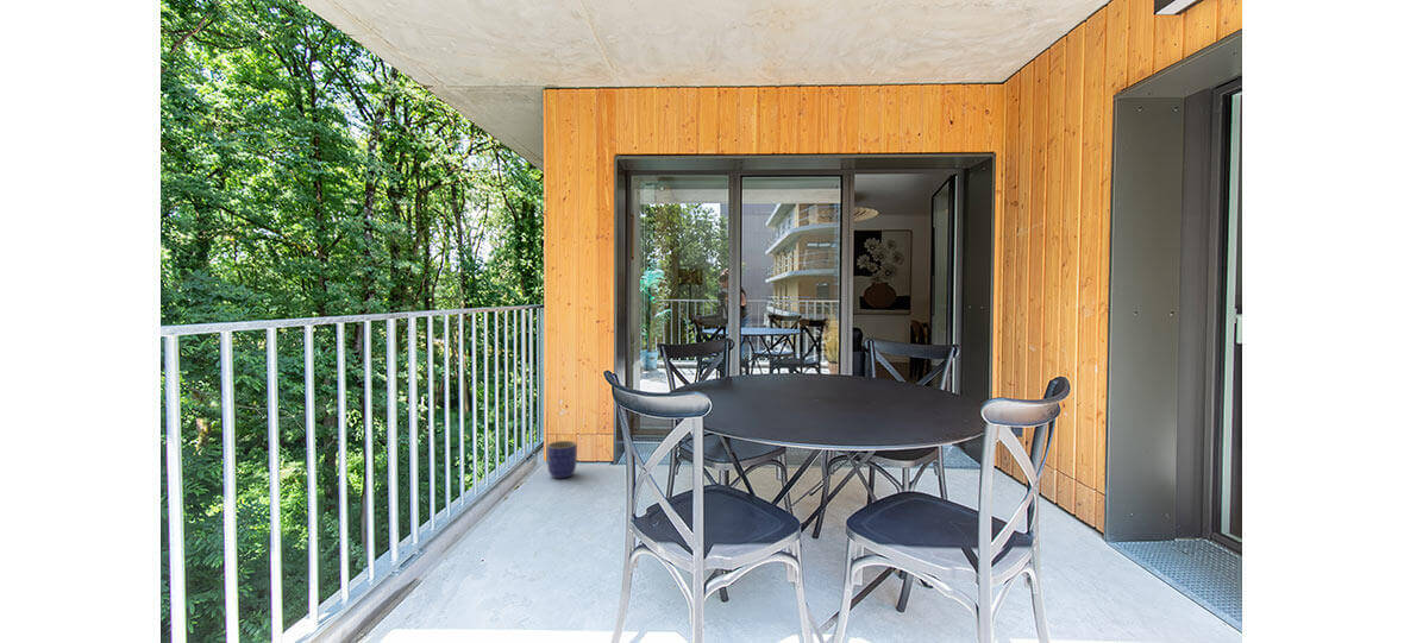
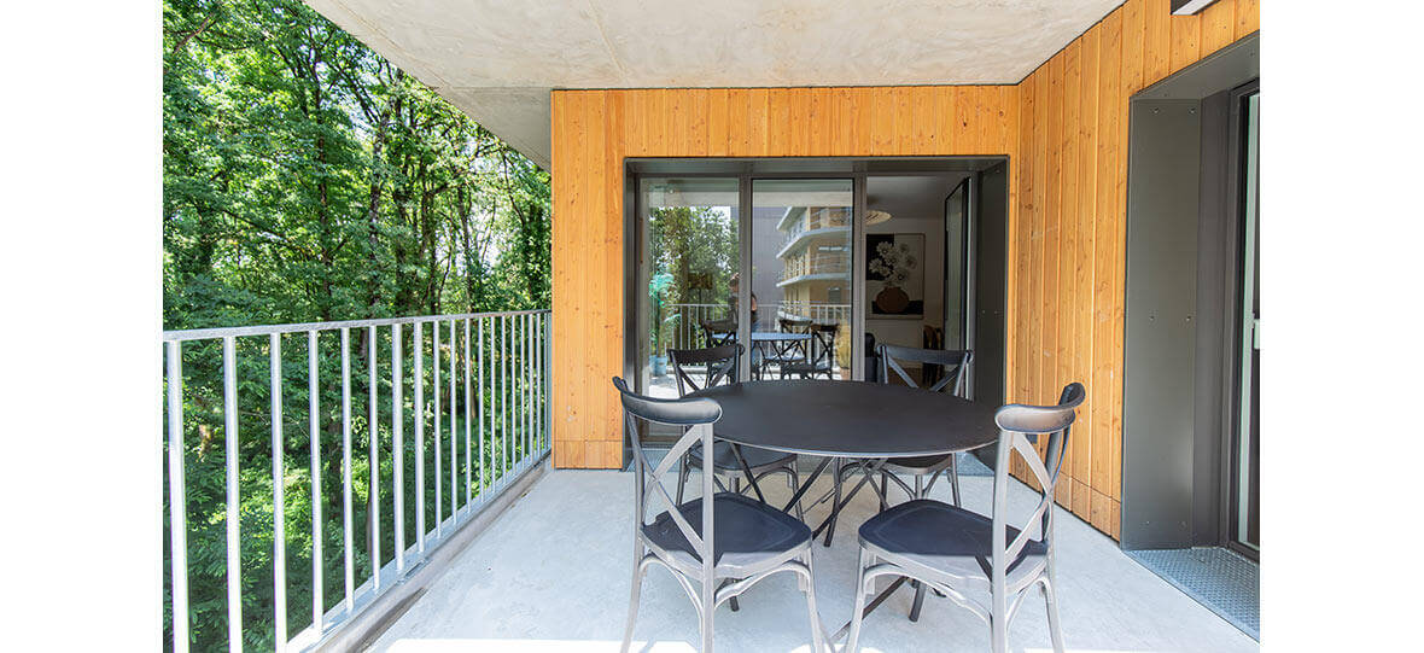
- planter (562, 460)
